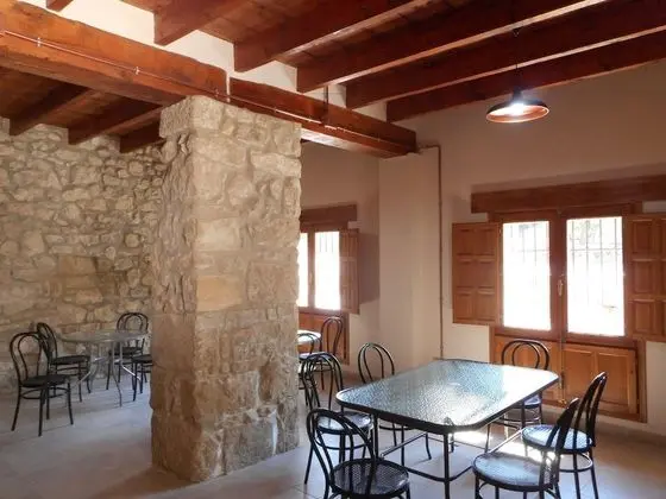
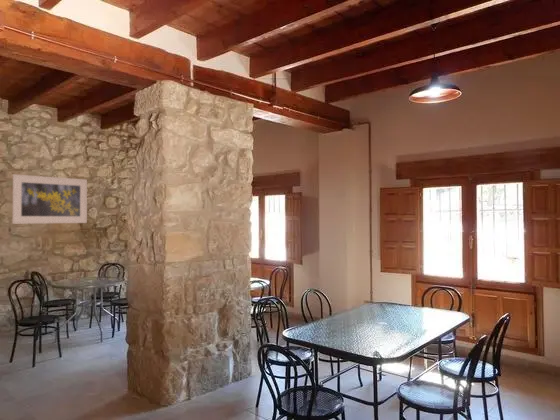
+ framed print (52, 200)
